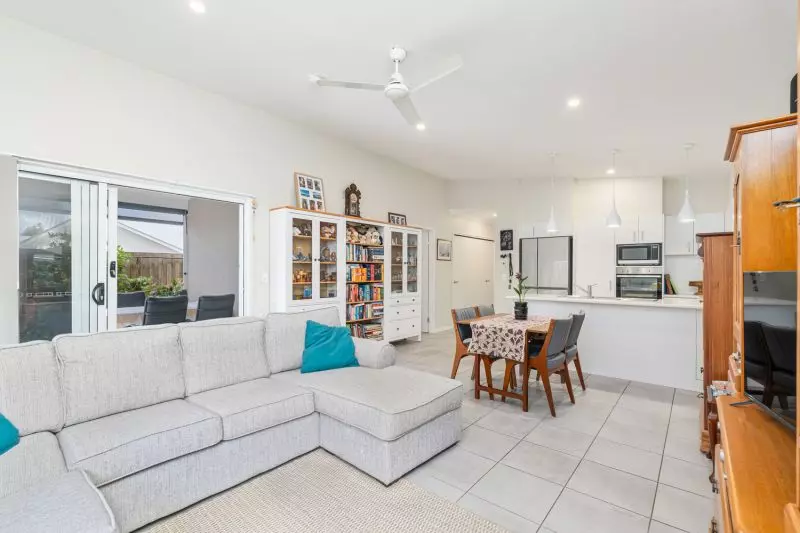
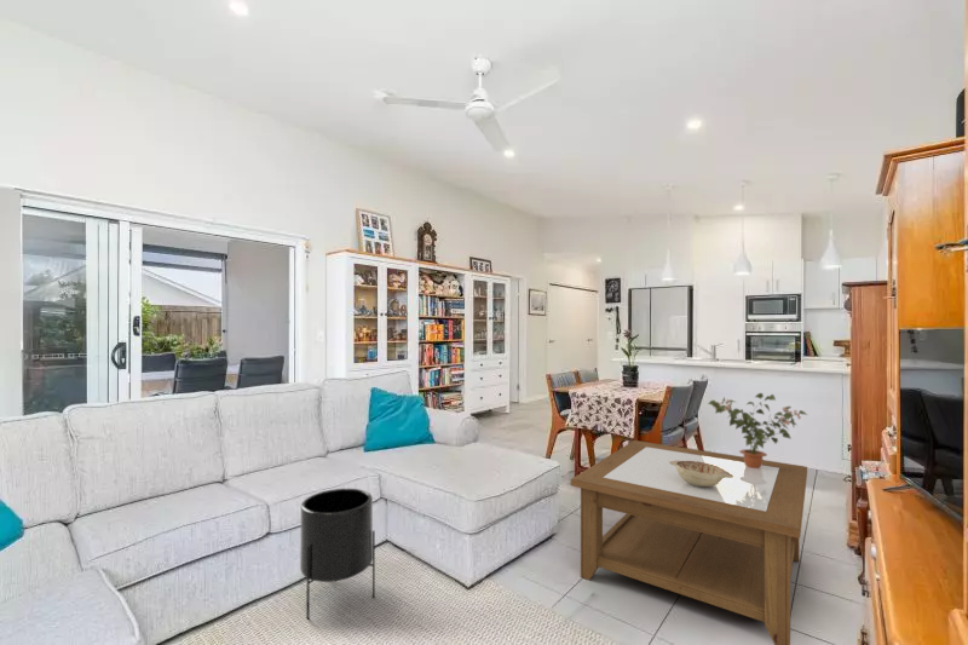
+ decorative bowl (699, 474)
+ coffee table (693, 519)
+ planter (335, 548)
+ potted plant (754, 428)
